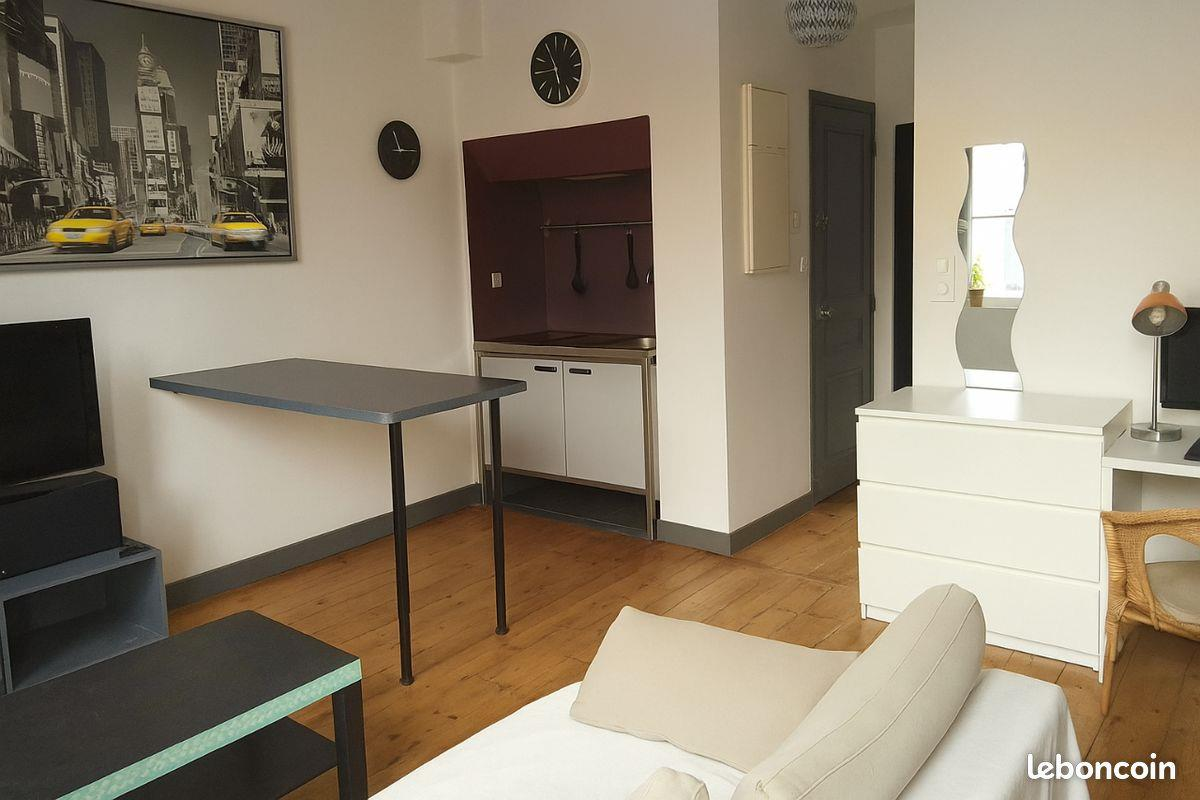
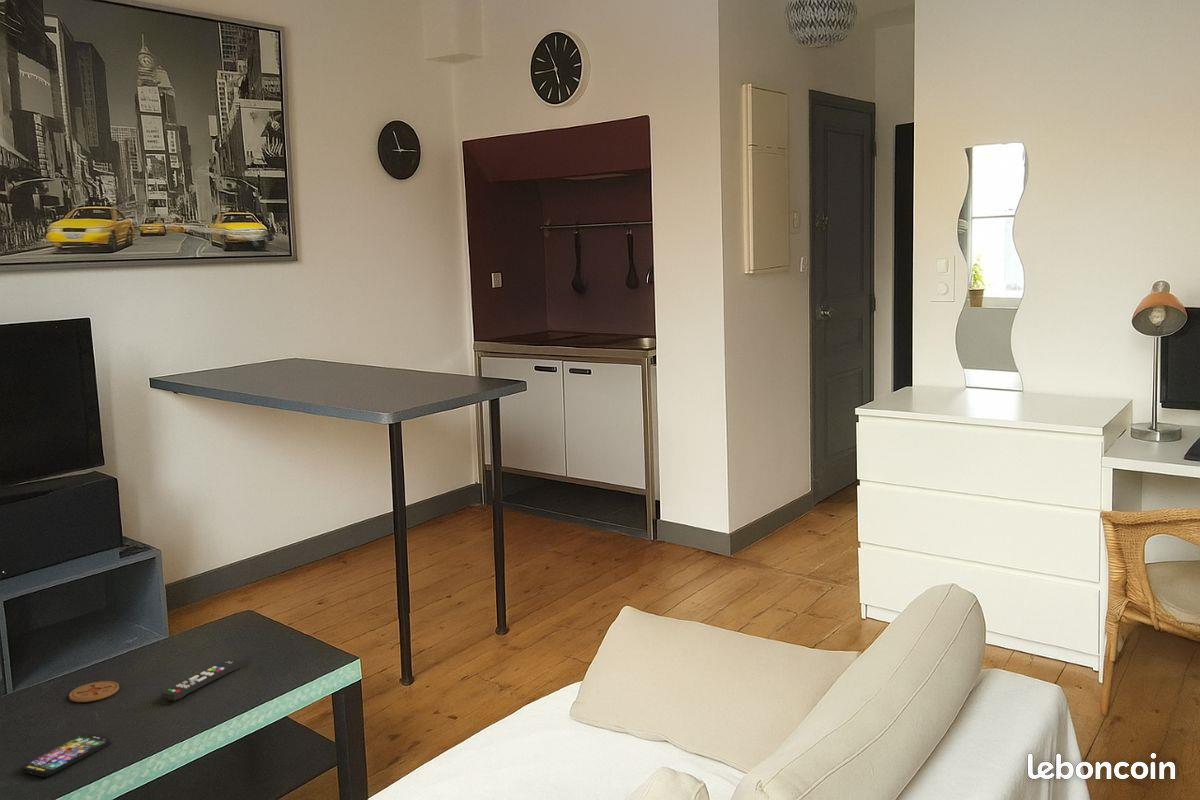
+ coaster (94, 691)
+ smartphone (67, 754)
+ remote control (206, 677)
